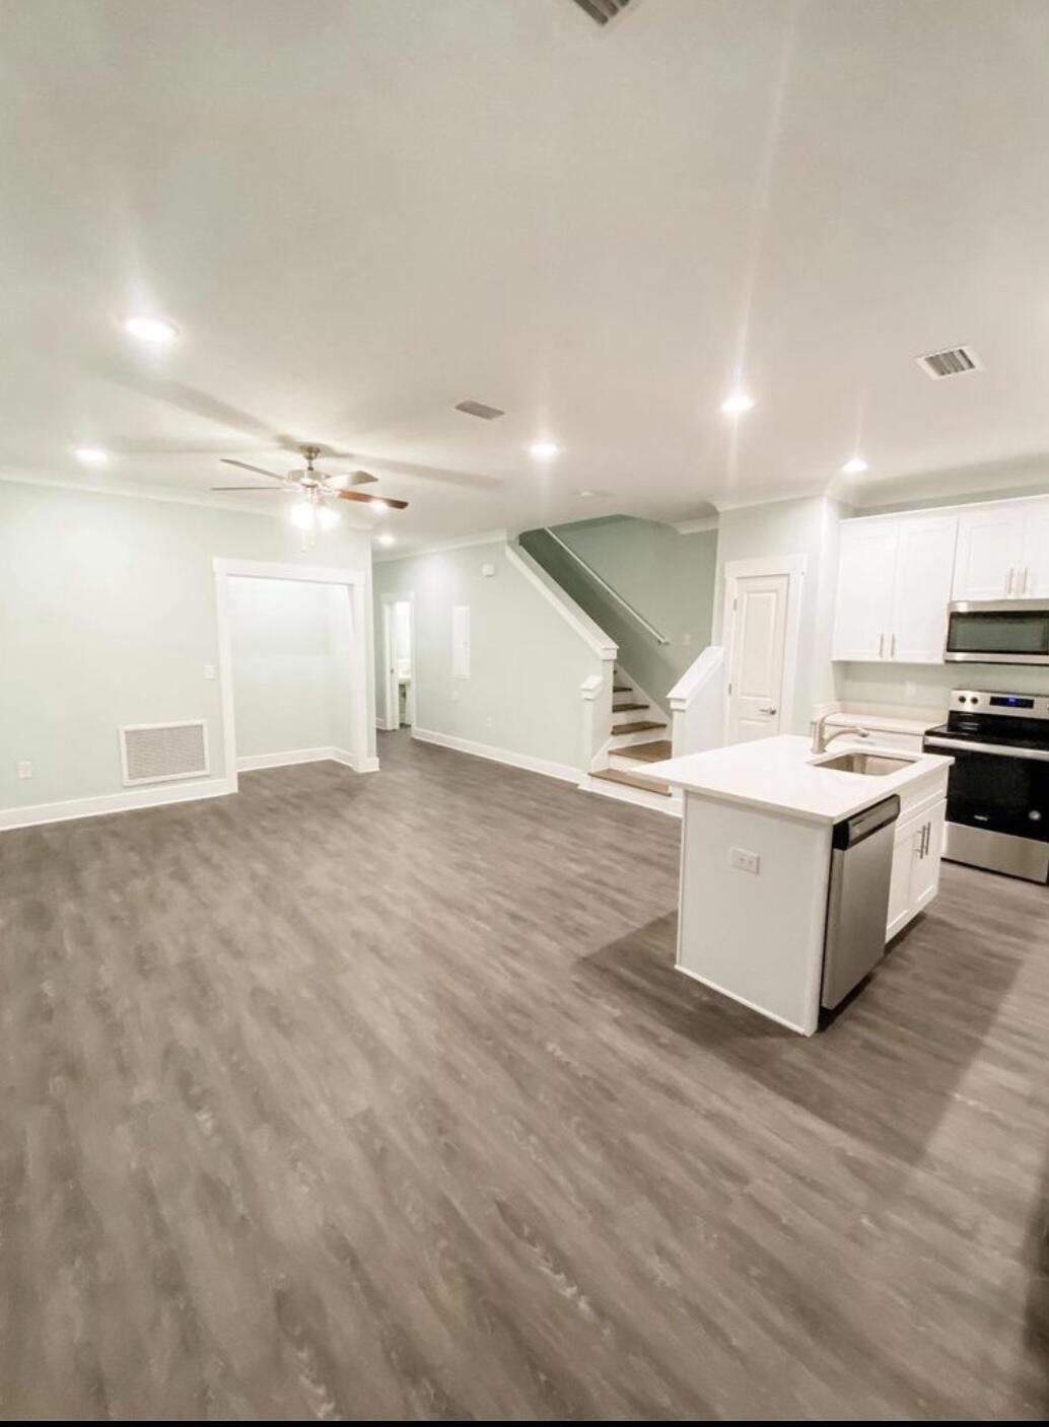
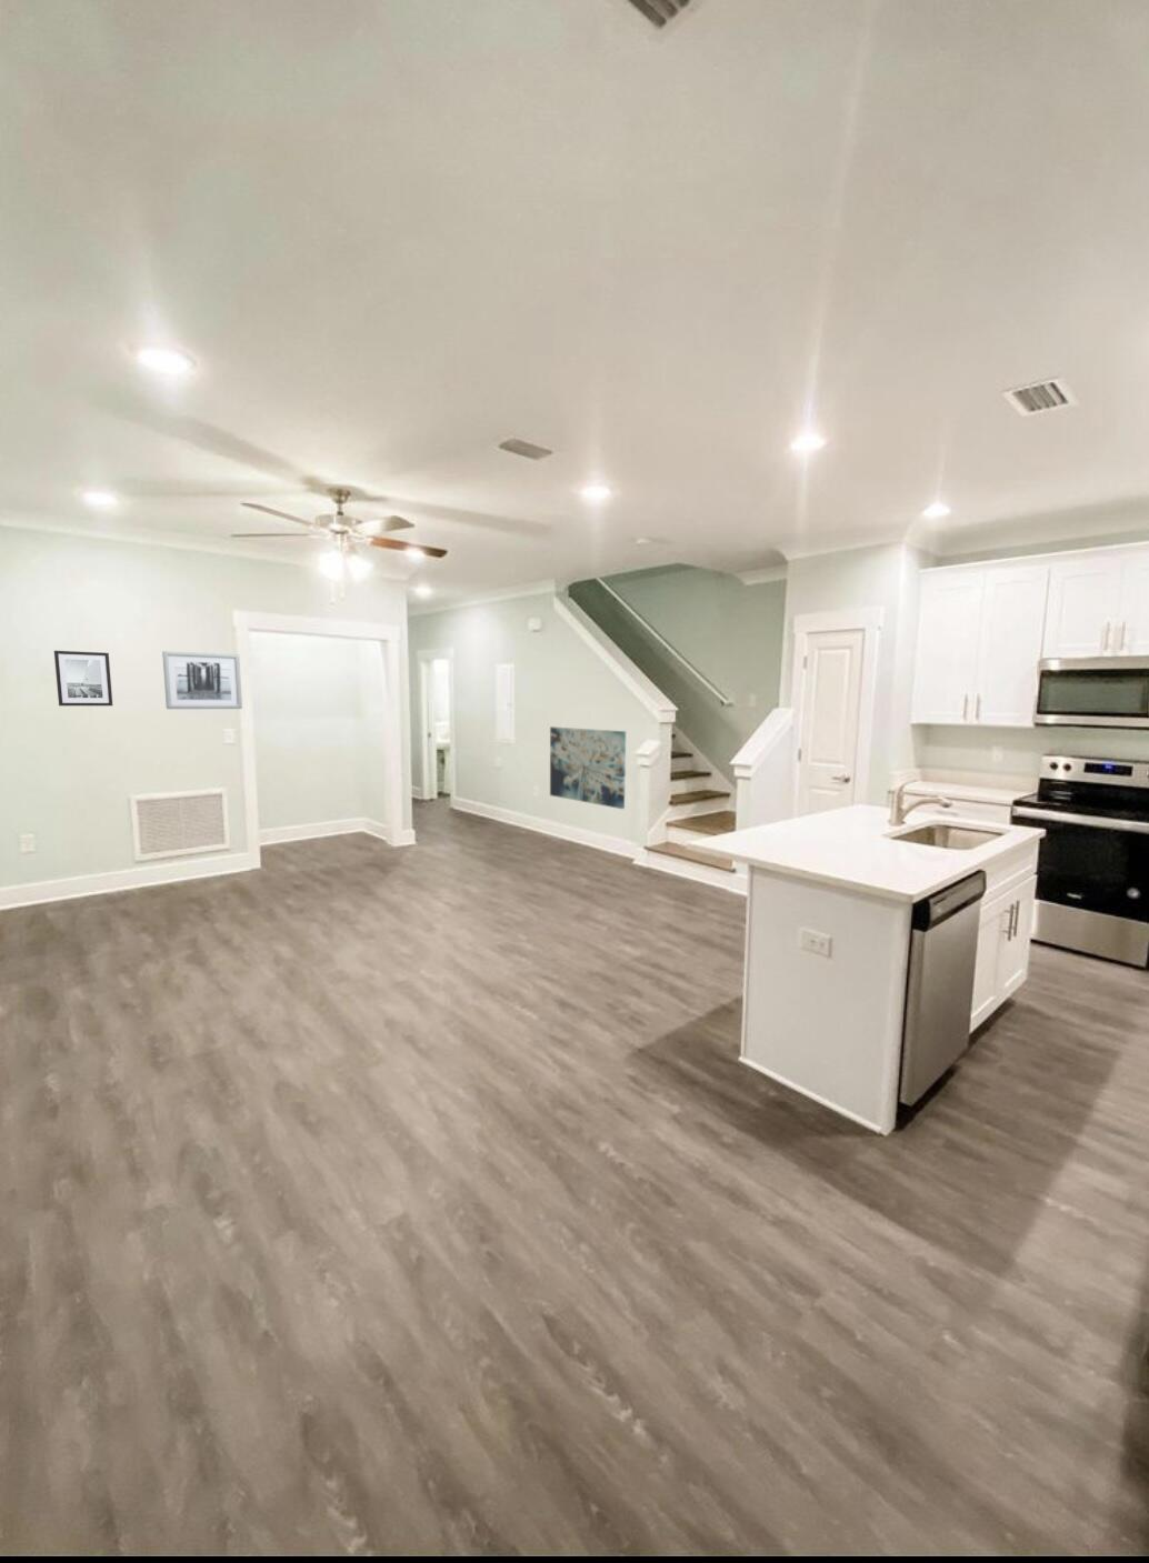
+ wall art (204, 681)
+ wall art (585, 766)
+ wall art (84, 678)
